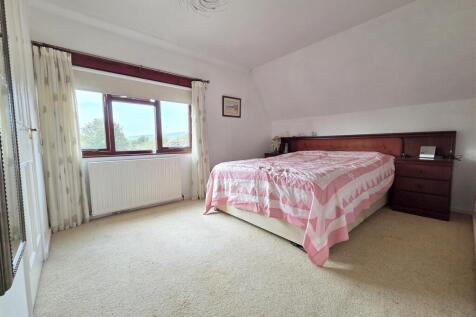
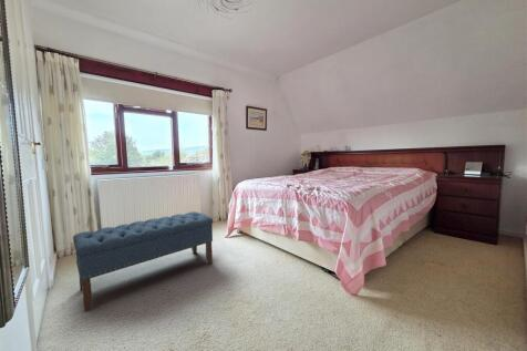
+ bench (152, 248)
